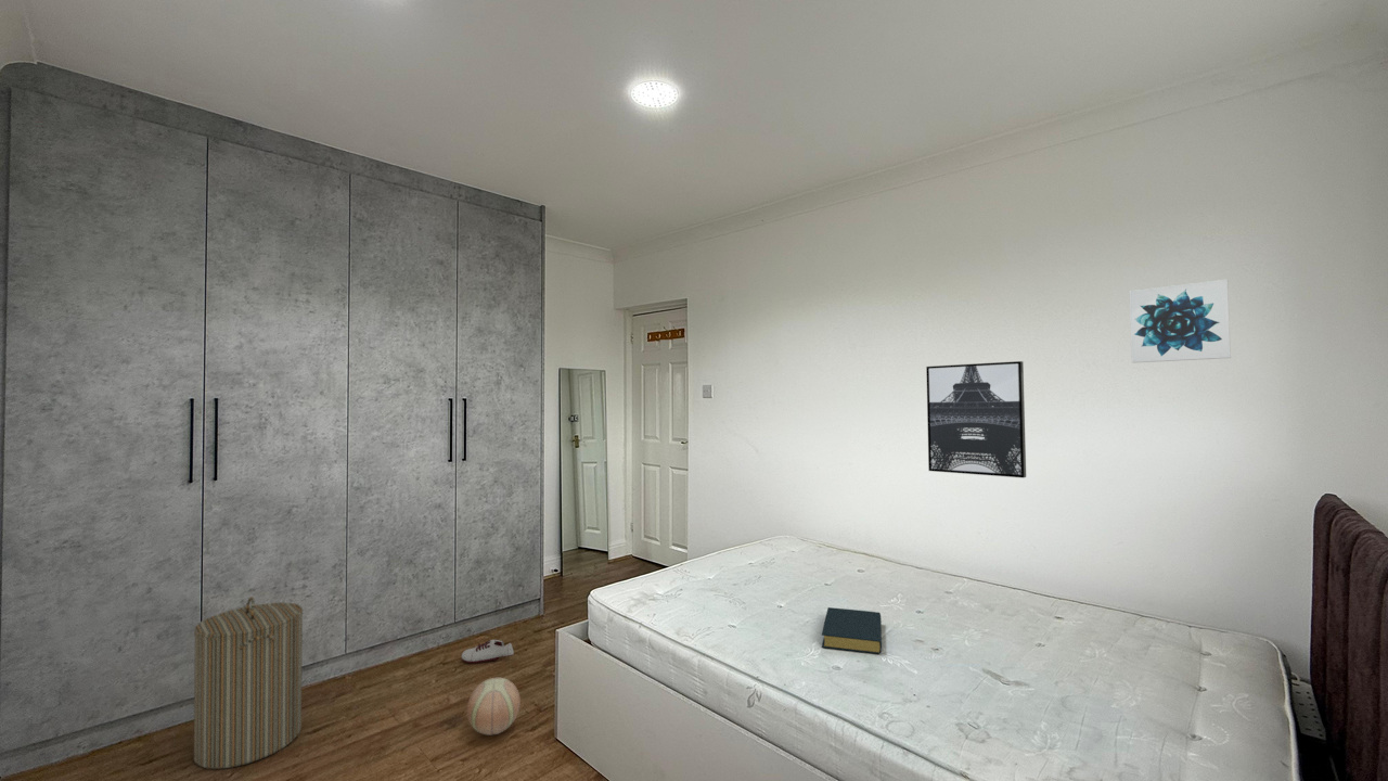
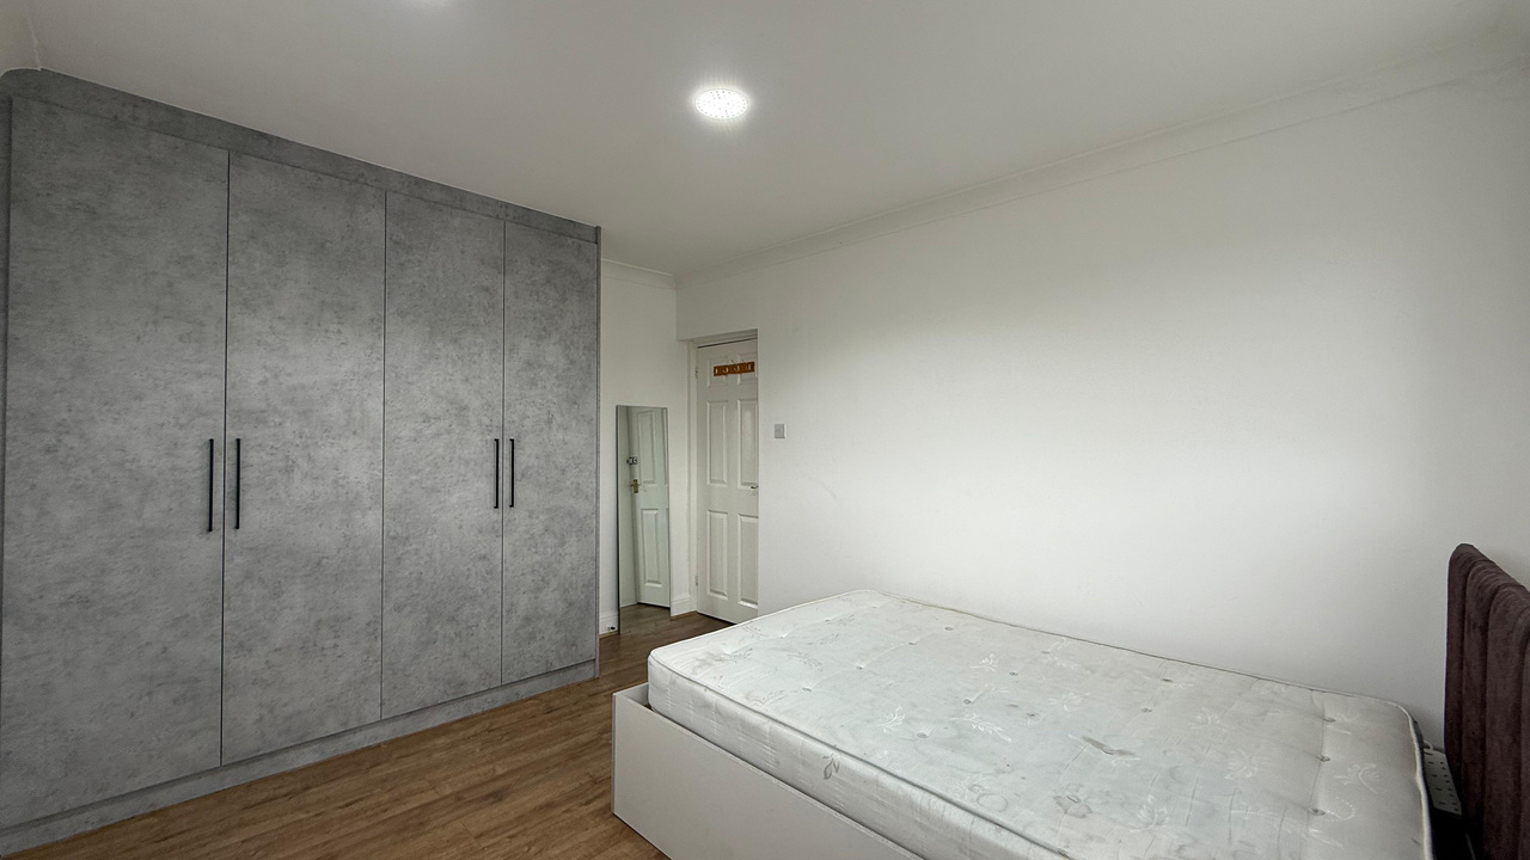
- hardback book (852, 628)
- wall art (1178, 322)
- shoe (488, 650)
- laundry hamper (250, 669)
- ball (493, 705)
- wall art (973, 419)
